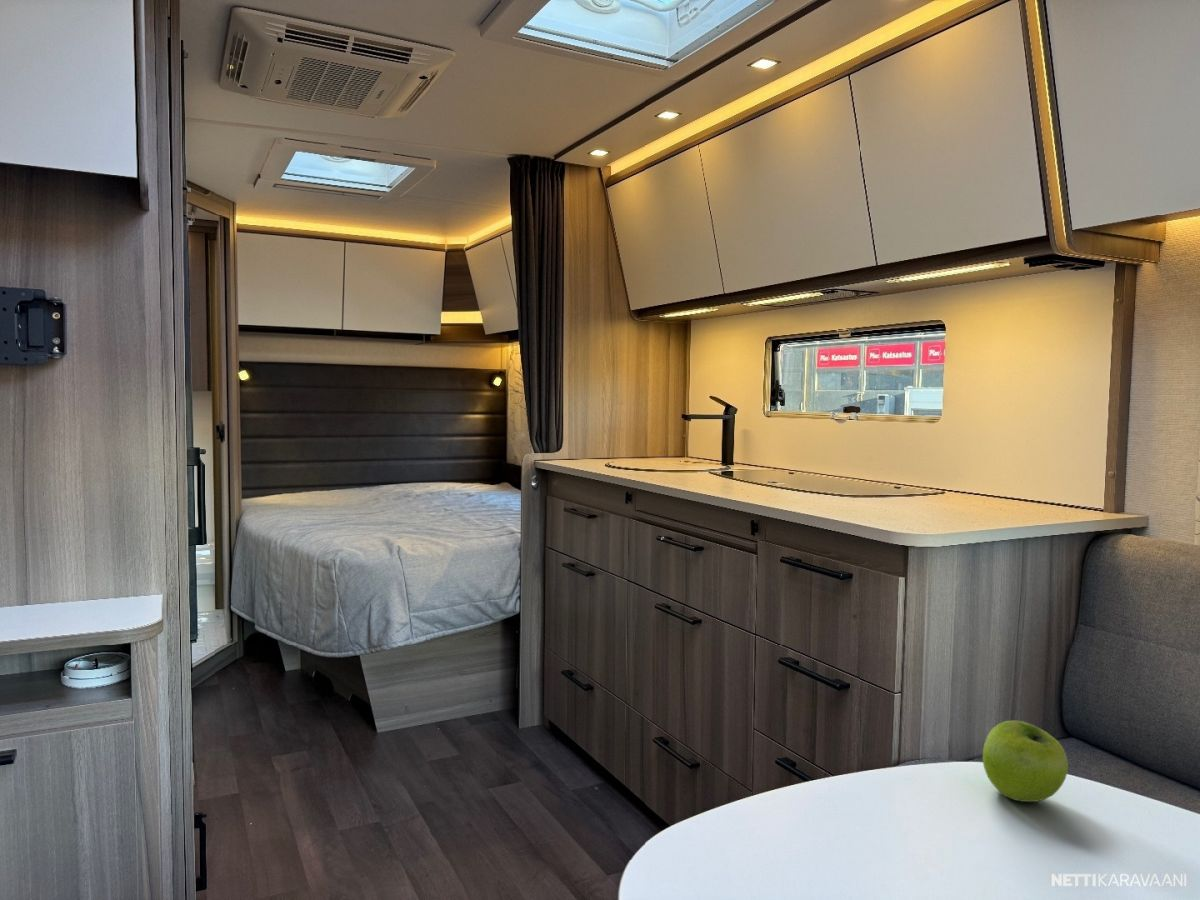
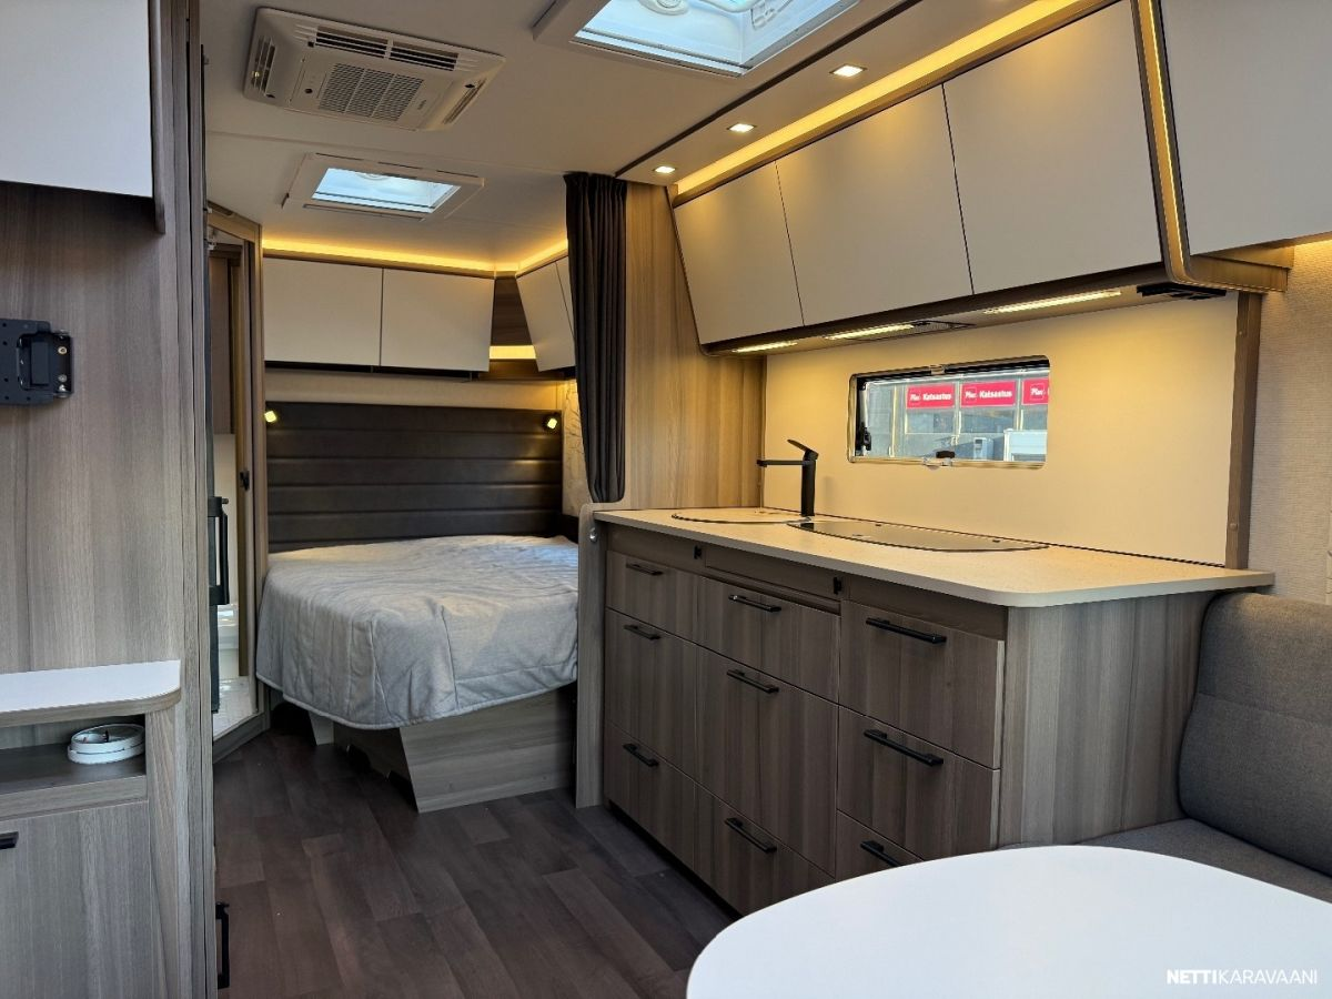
- fruit (1023, 761)
